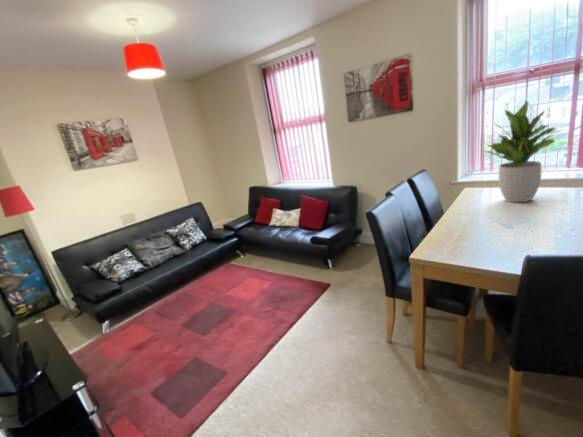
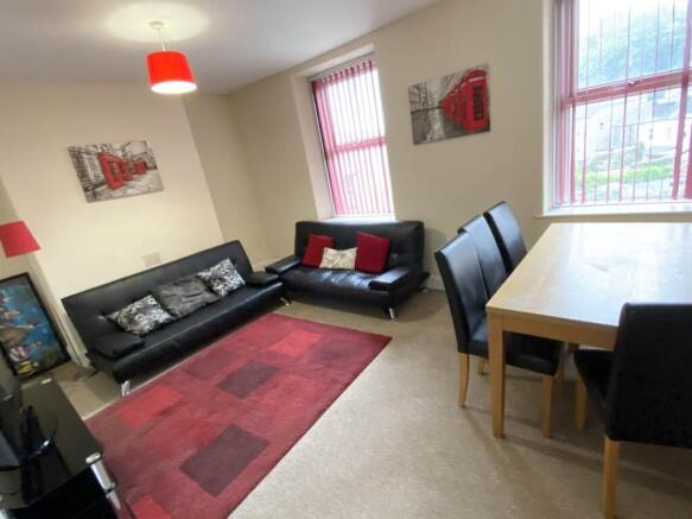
- potted plant (519, 153)
